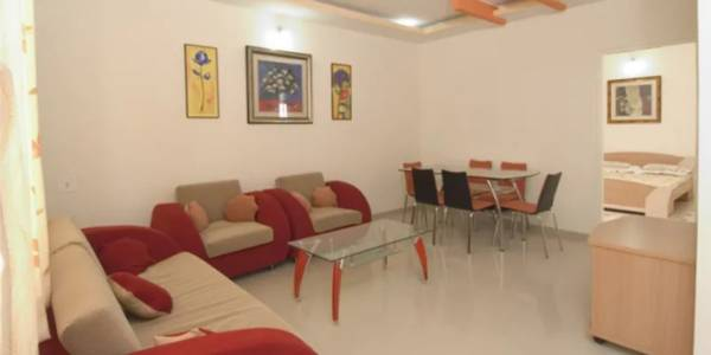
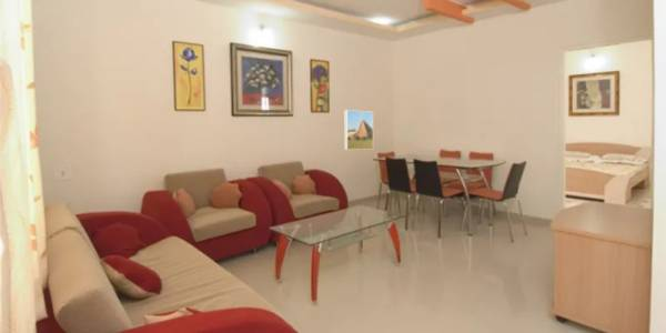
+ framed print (359, 130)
